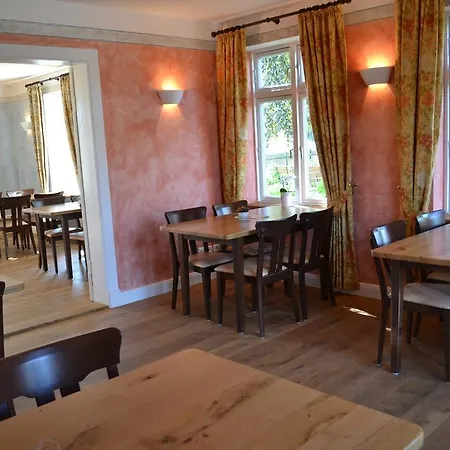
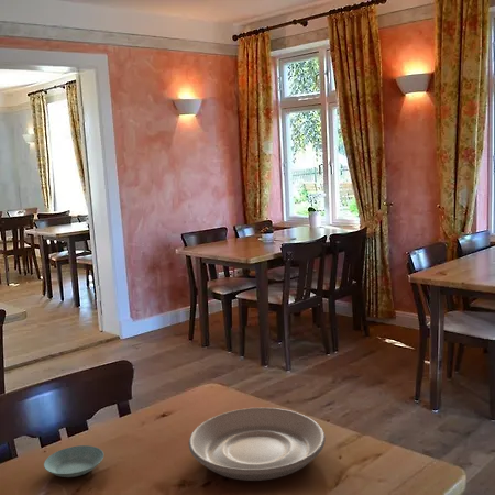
+ plate (256, 446)
+ saucer (75, 463)
